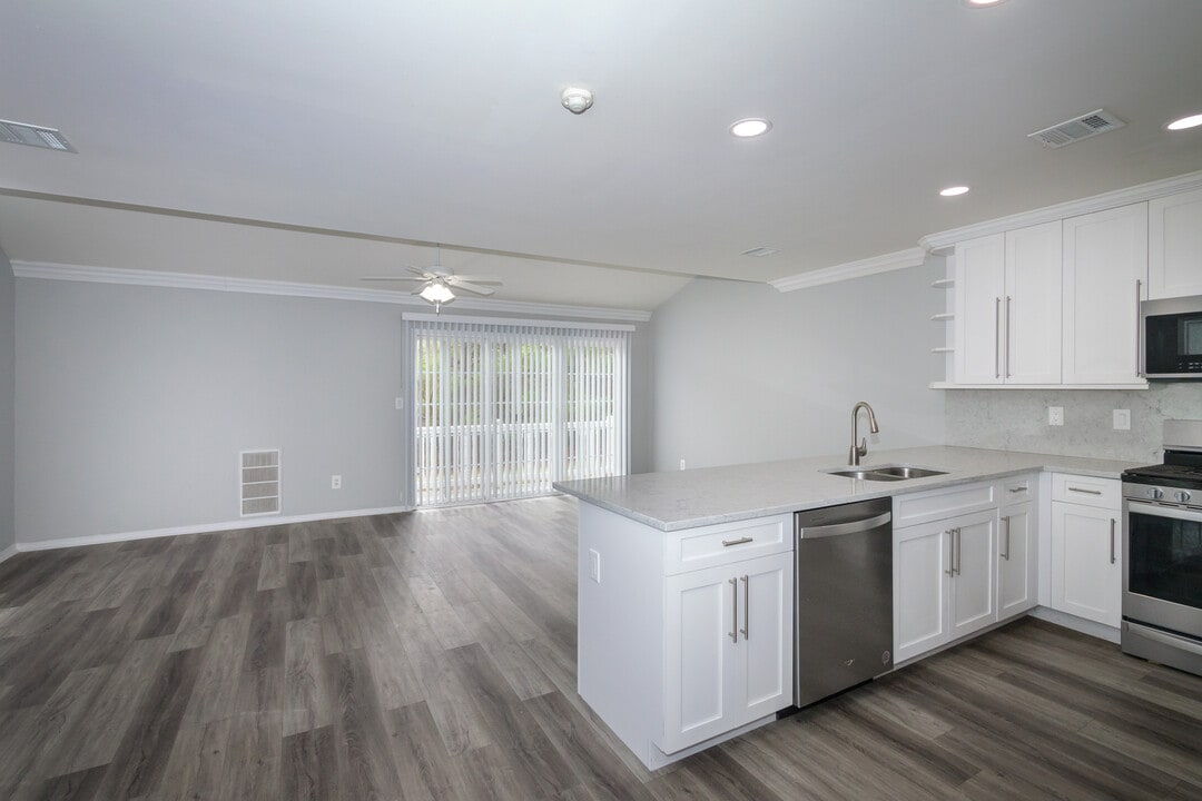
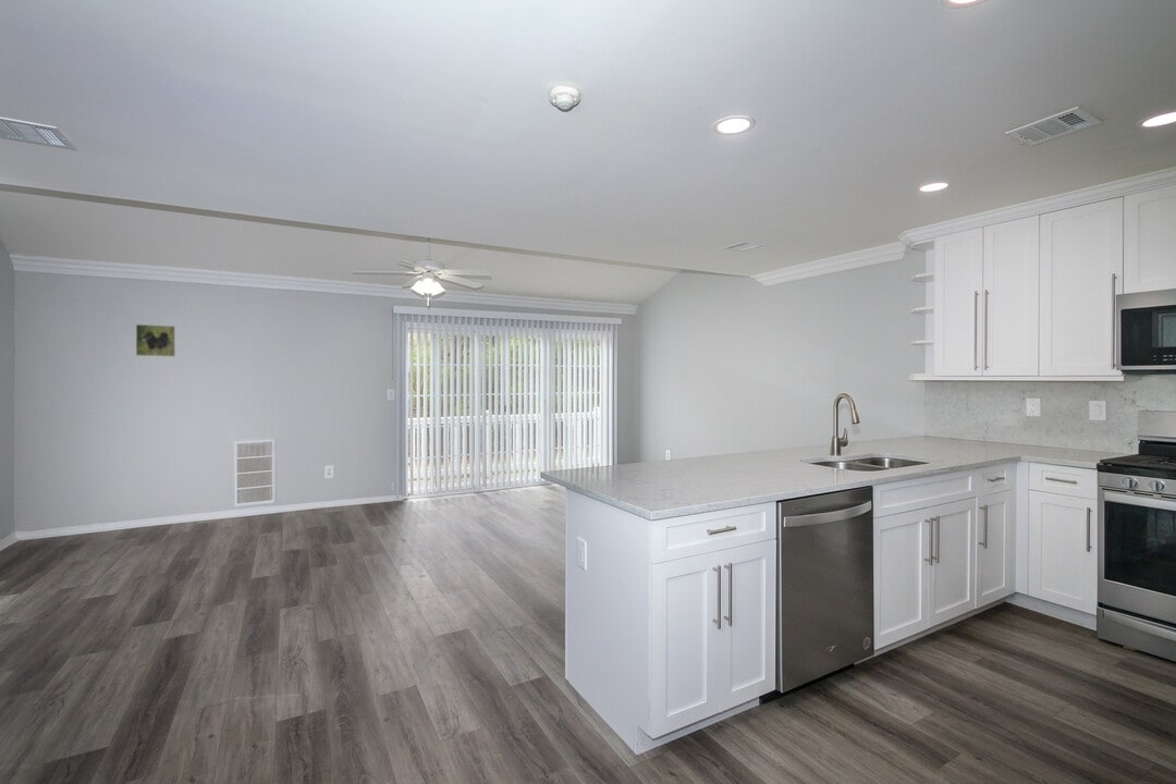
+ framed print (156, 340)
